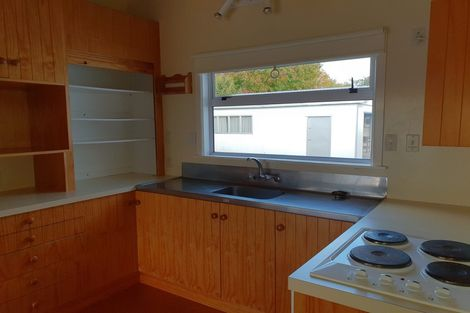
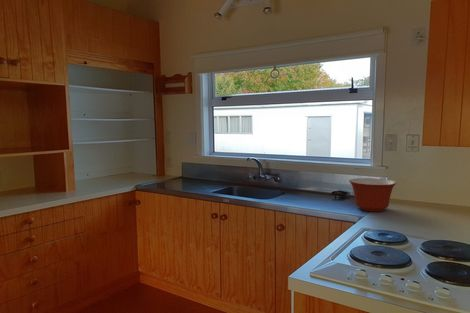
+ mixing bowl (371, 195)
